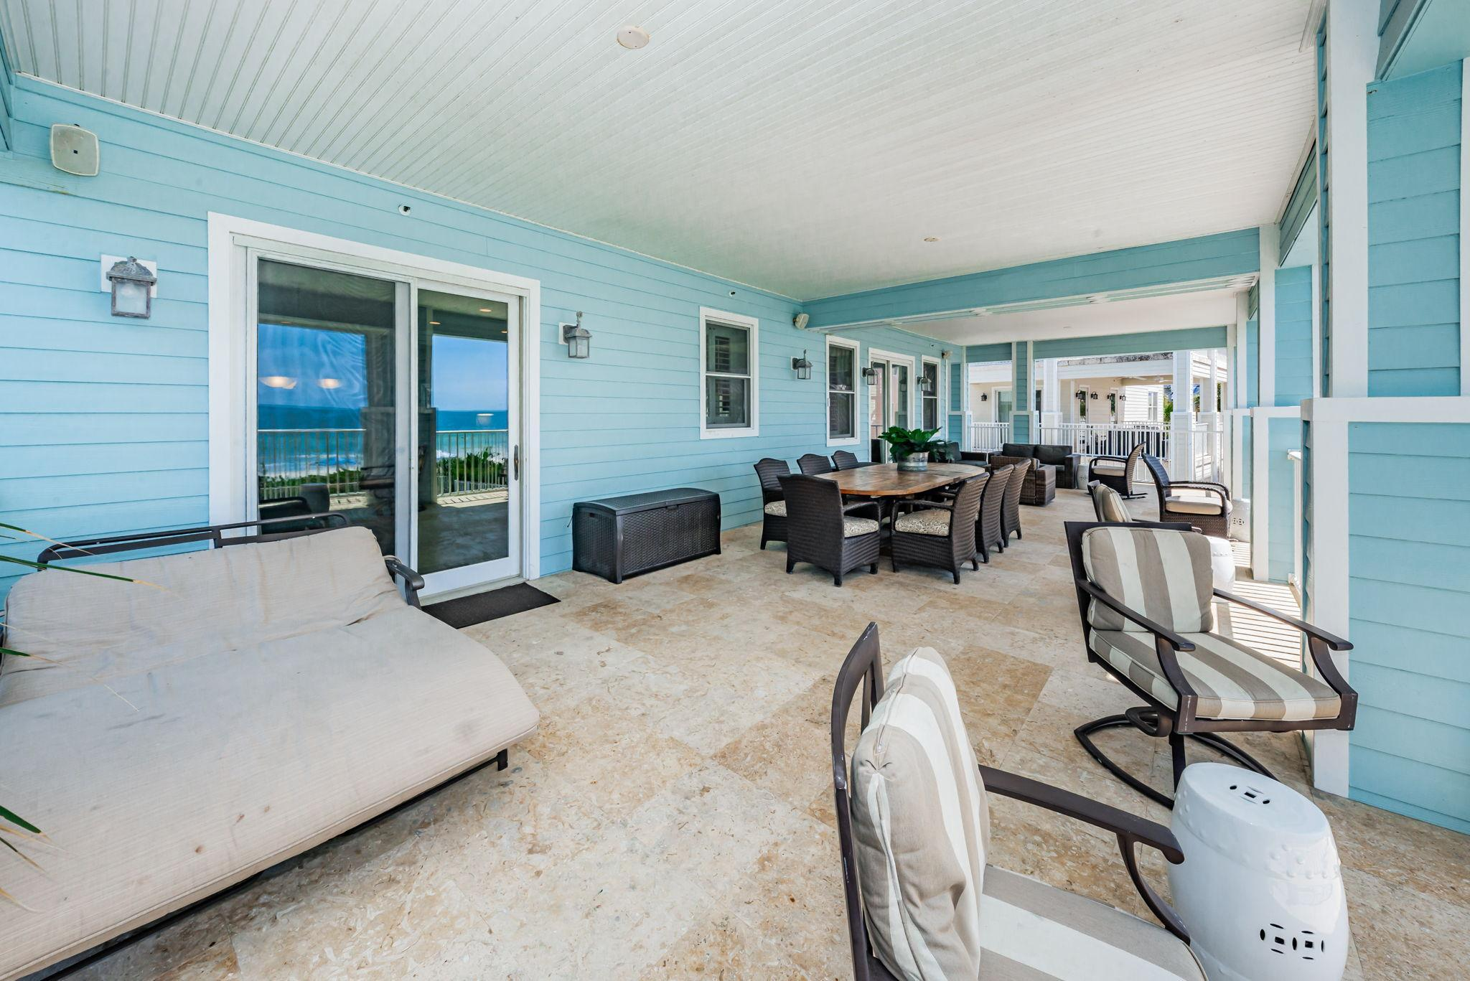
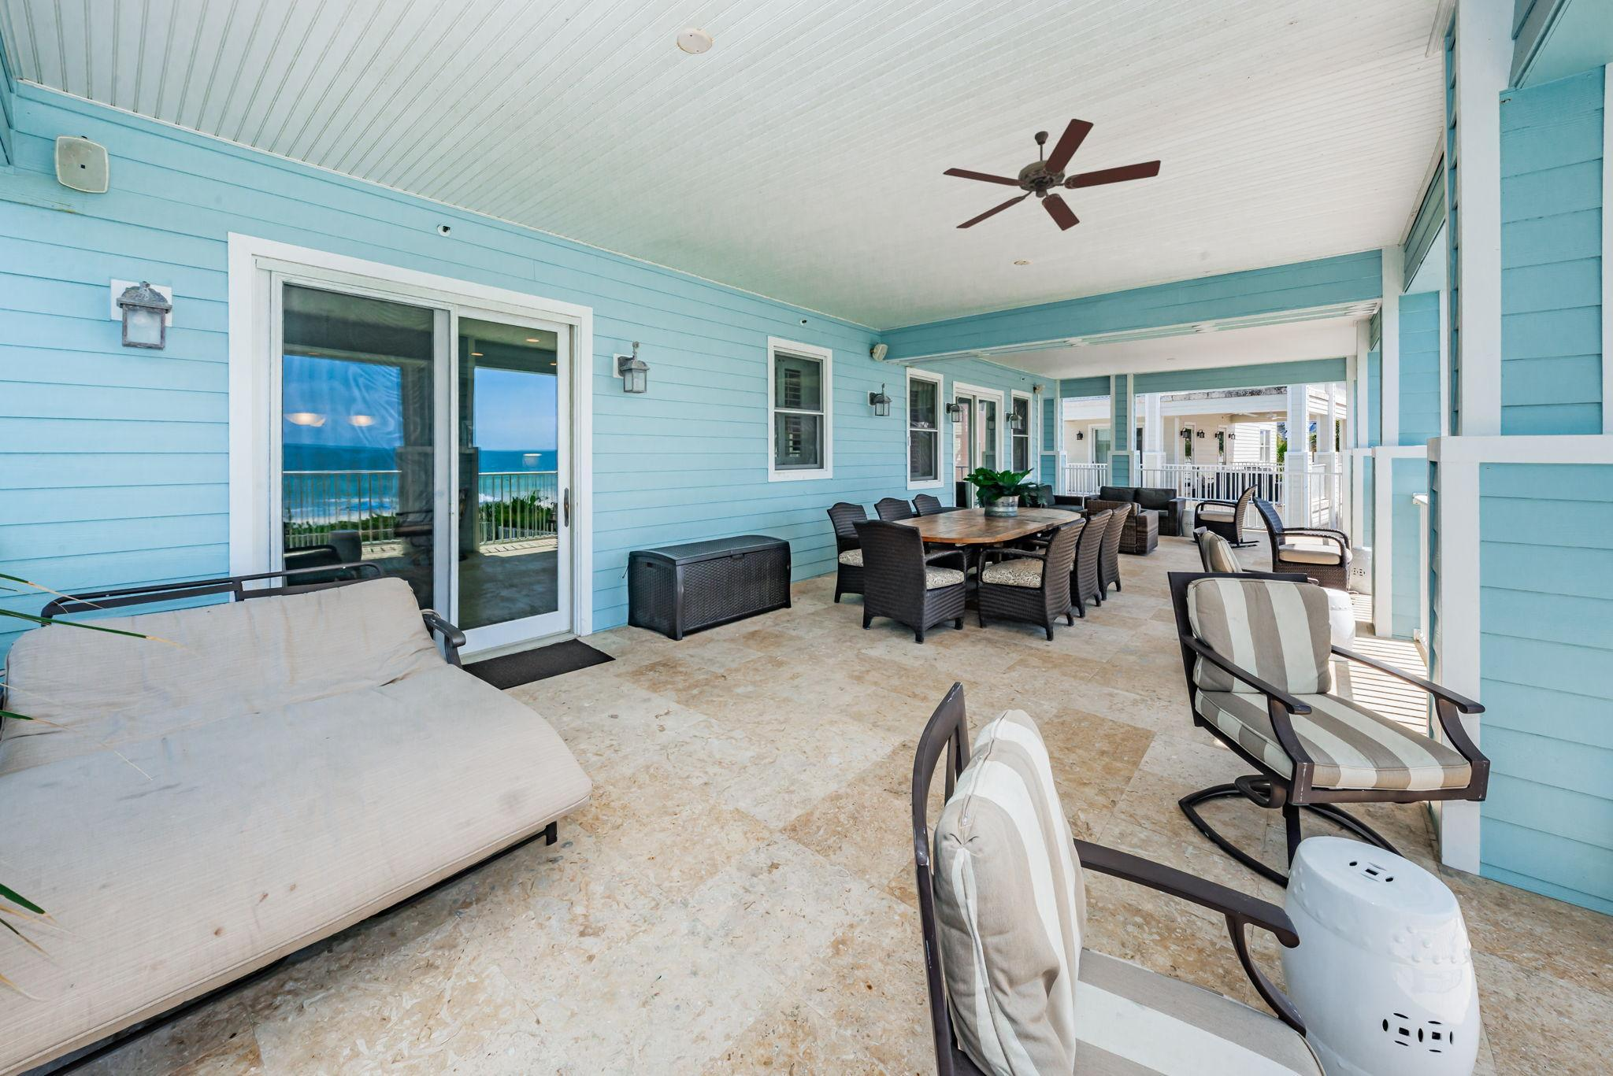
+ ceiling fan (1049, 165)
